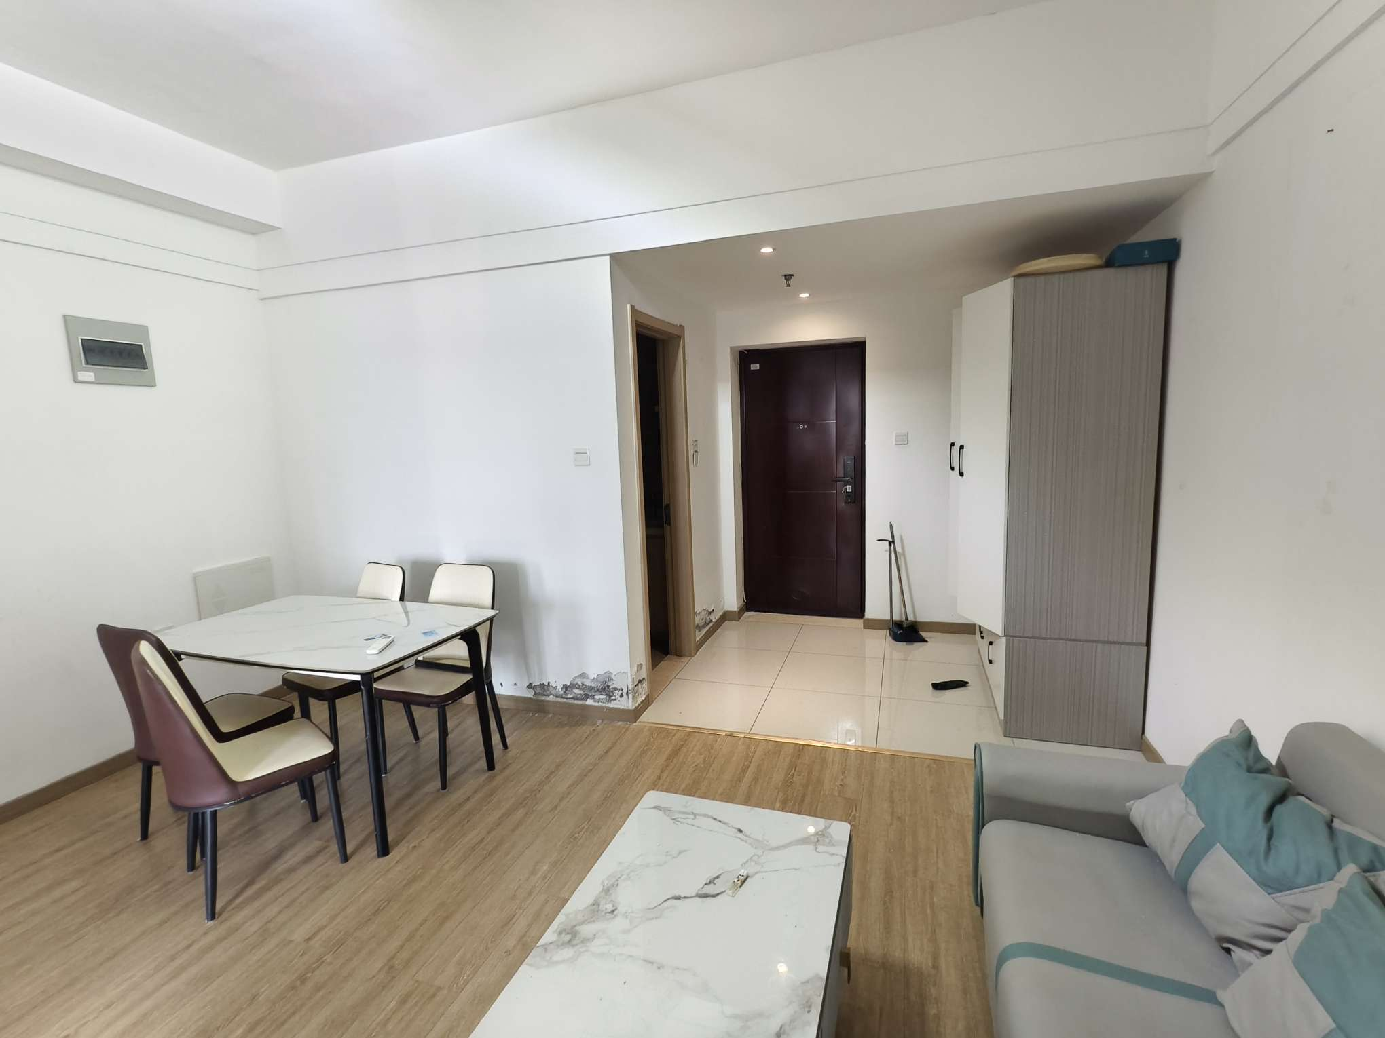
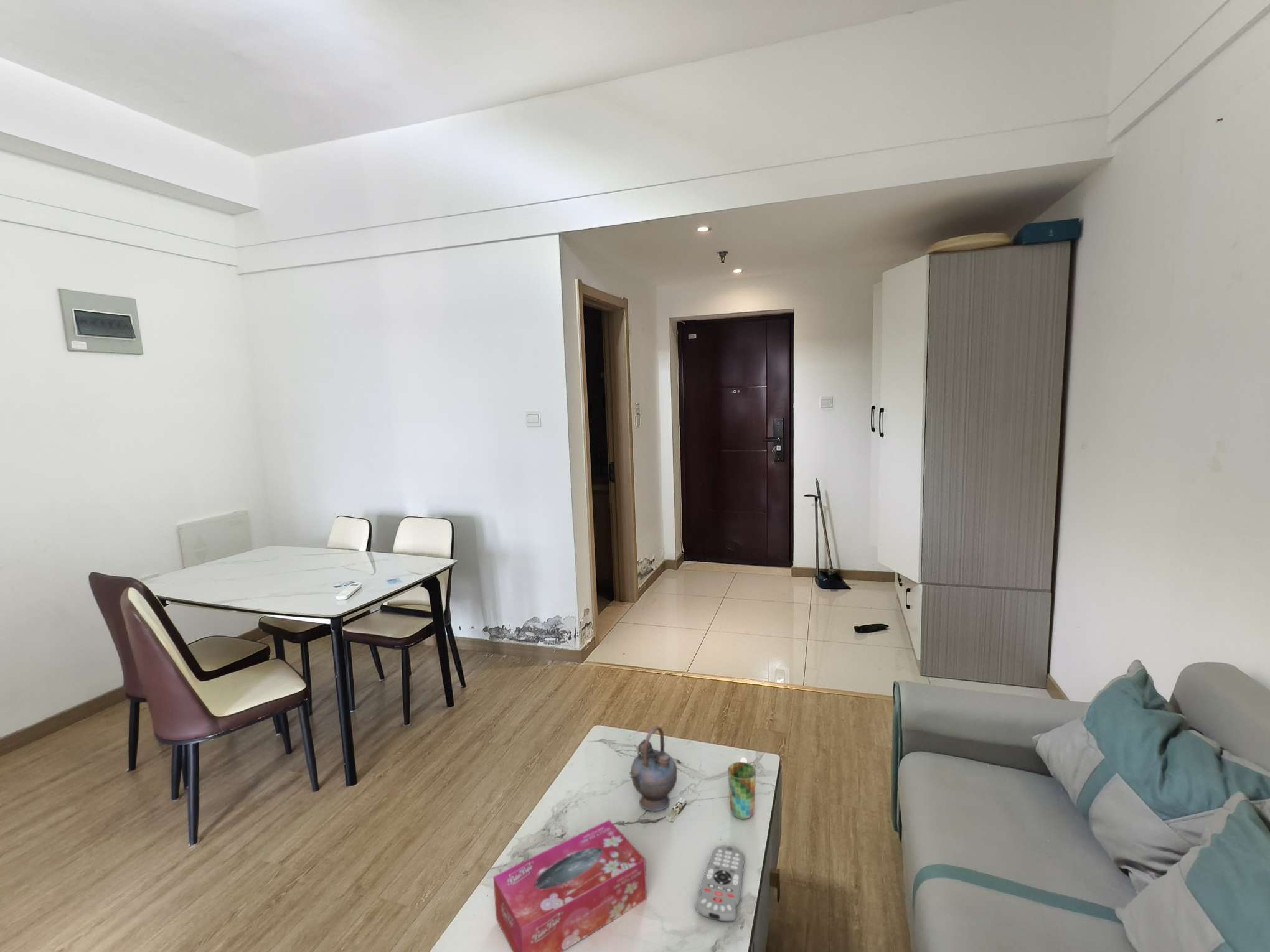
+ tissue box (571, 889)
+ remote control (723, 880)
+ cup (742, 791)
+ teapot (650, 767)
